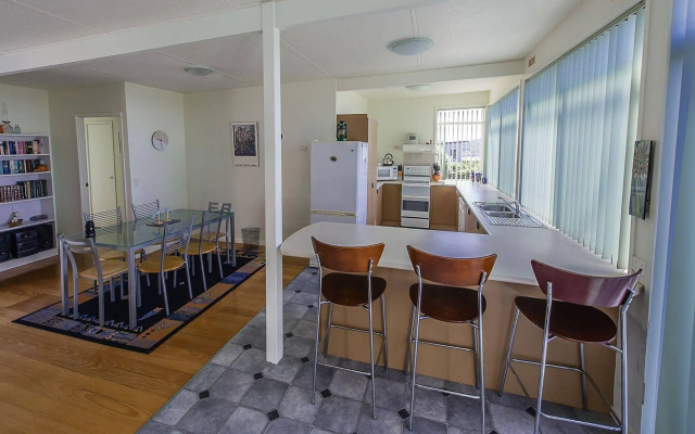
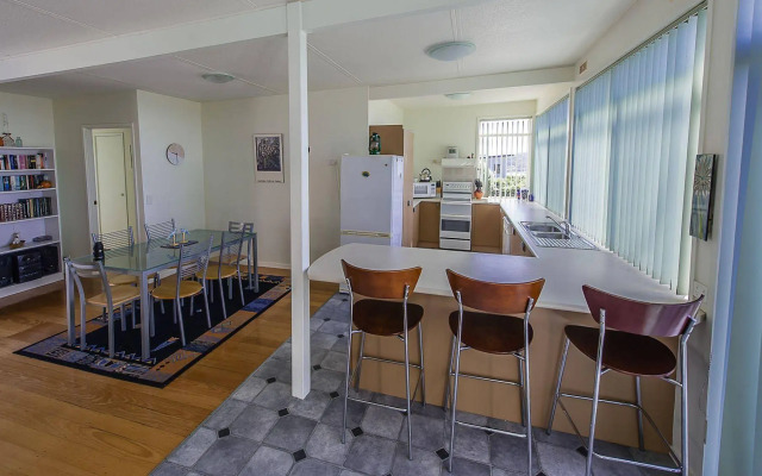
- waste bin (250, 239)
